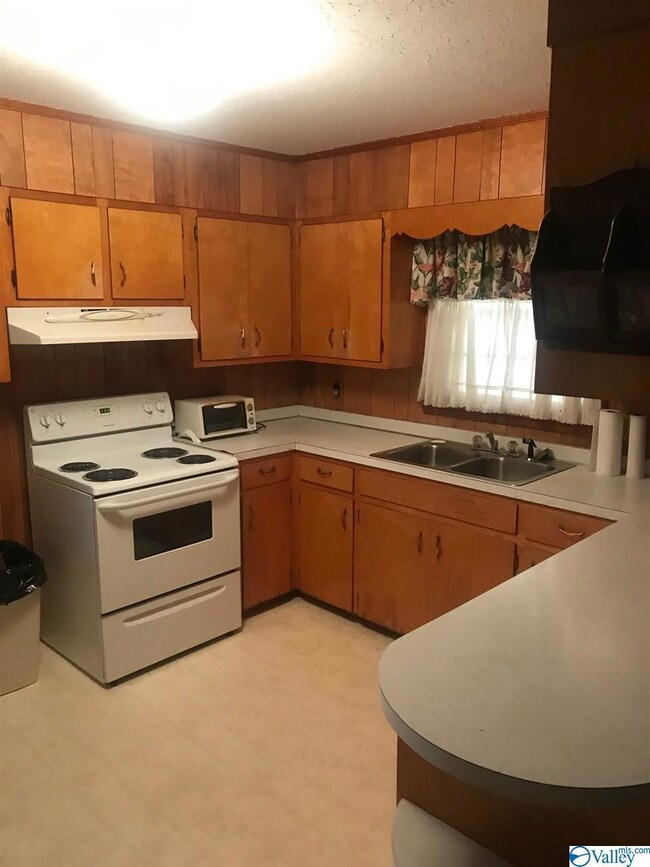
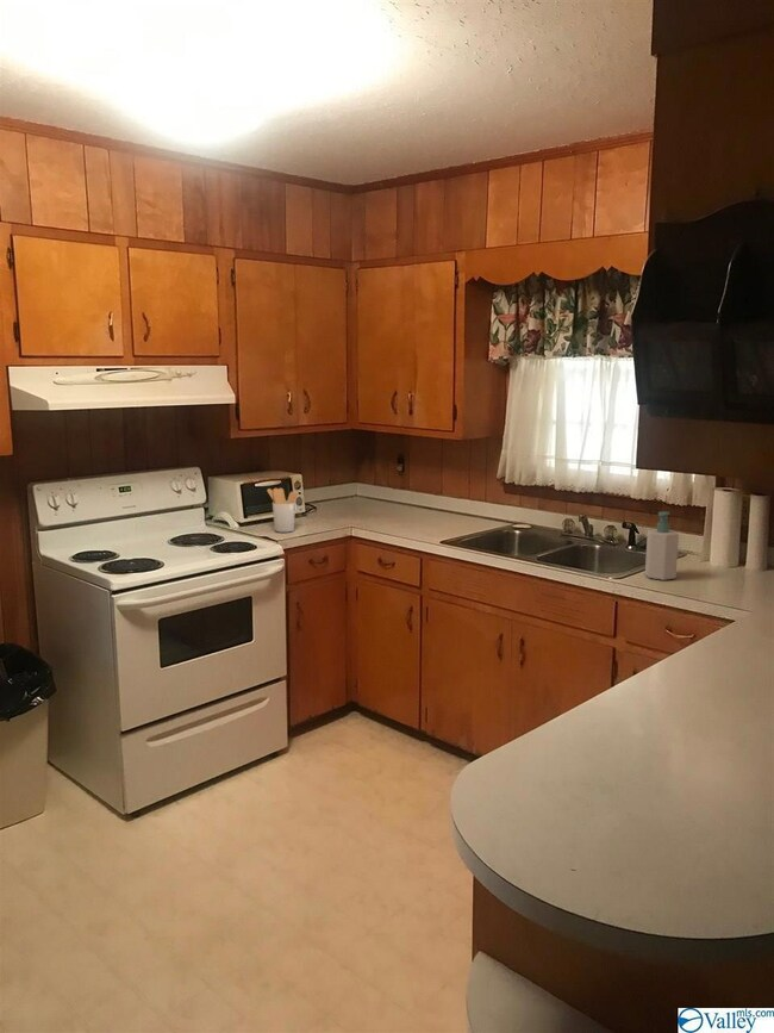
+ soap bottle (662, 544)
+ utensil holder (281, 509)
